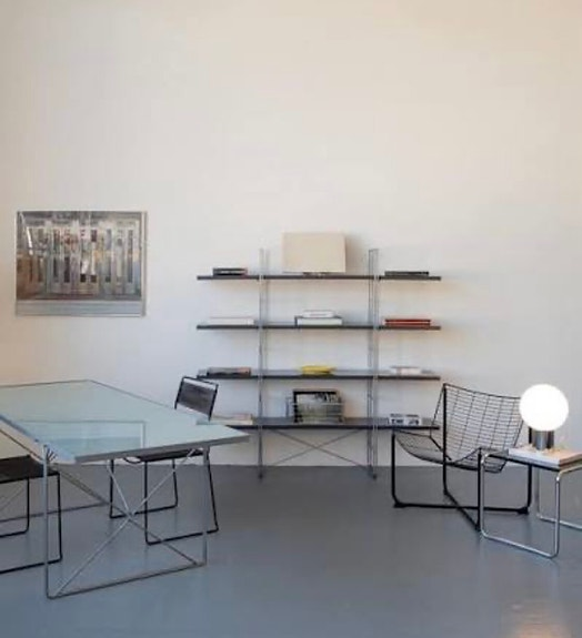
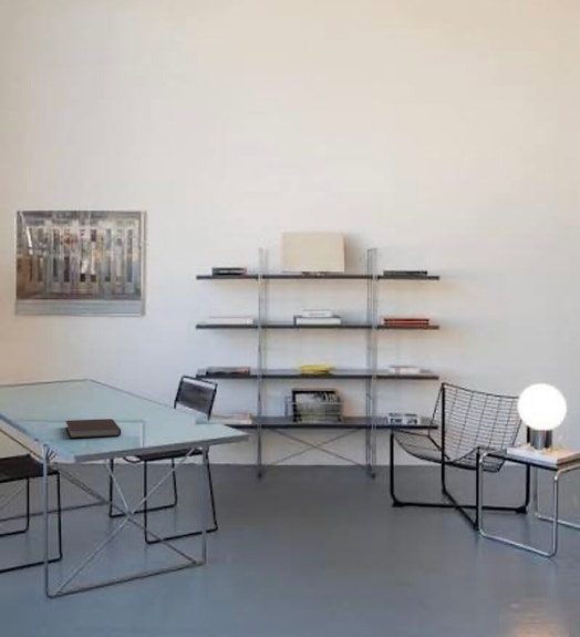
+ notebook (92, 428)
